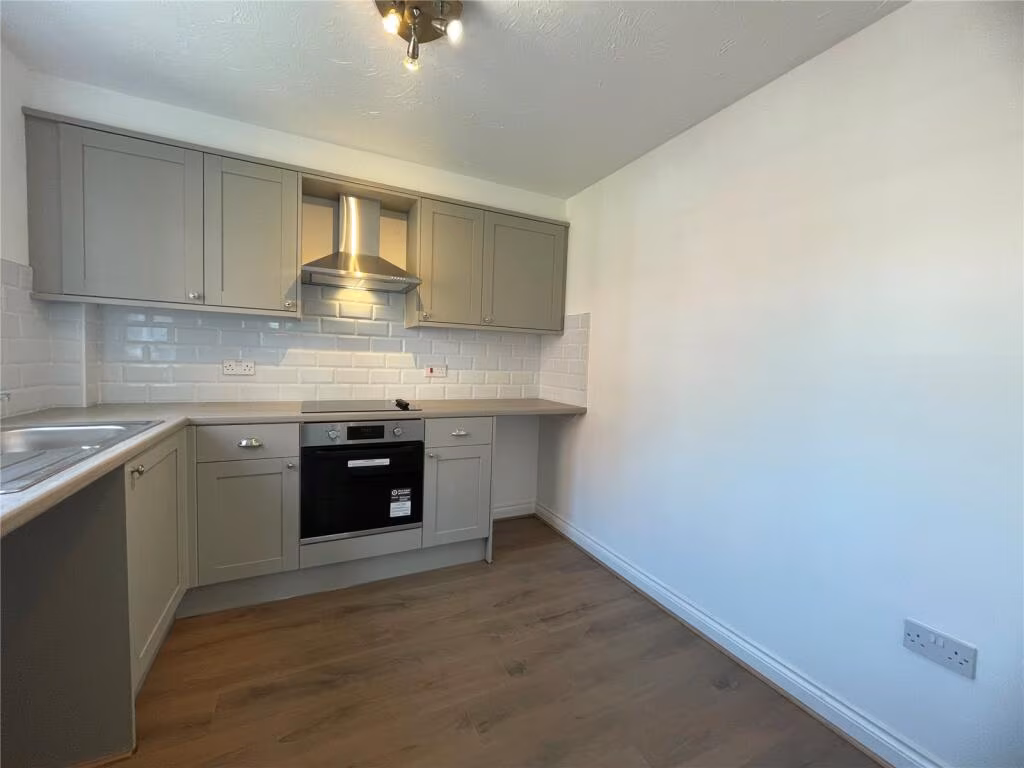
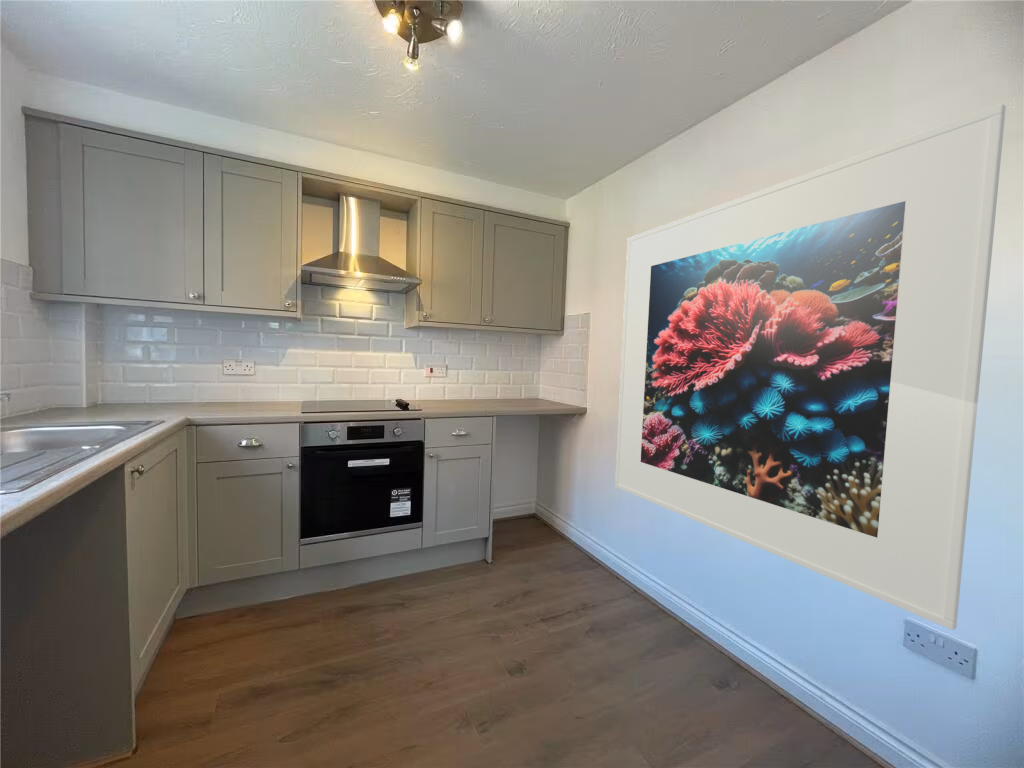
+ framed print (736, 368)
